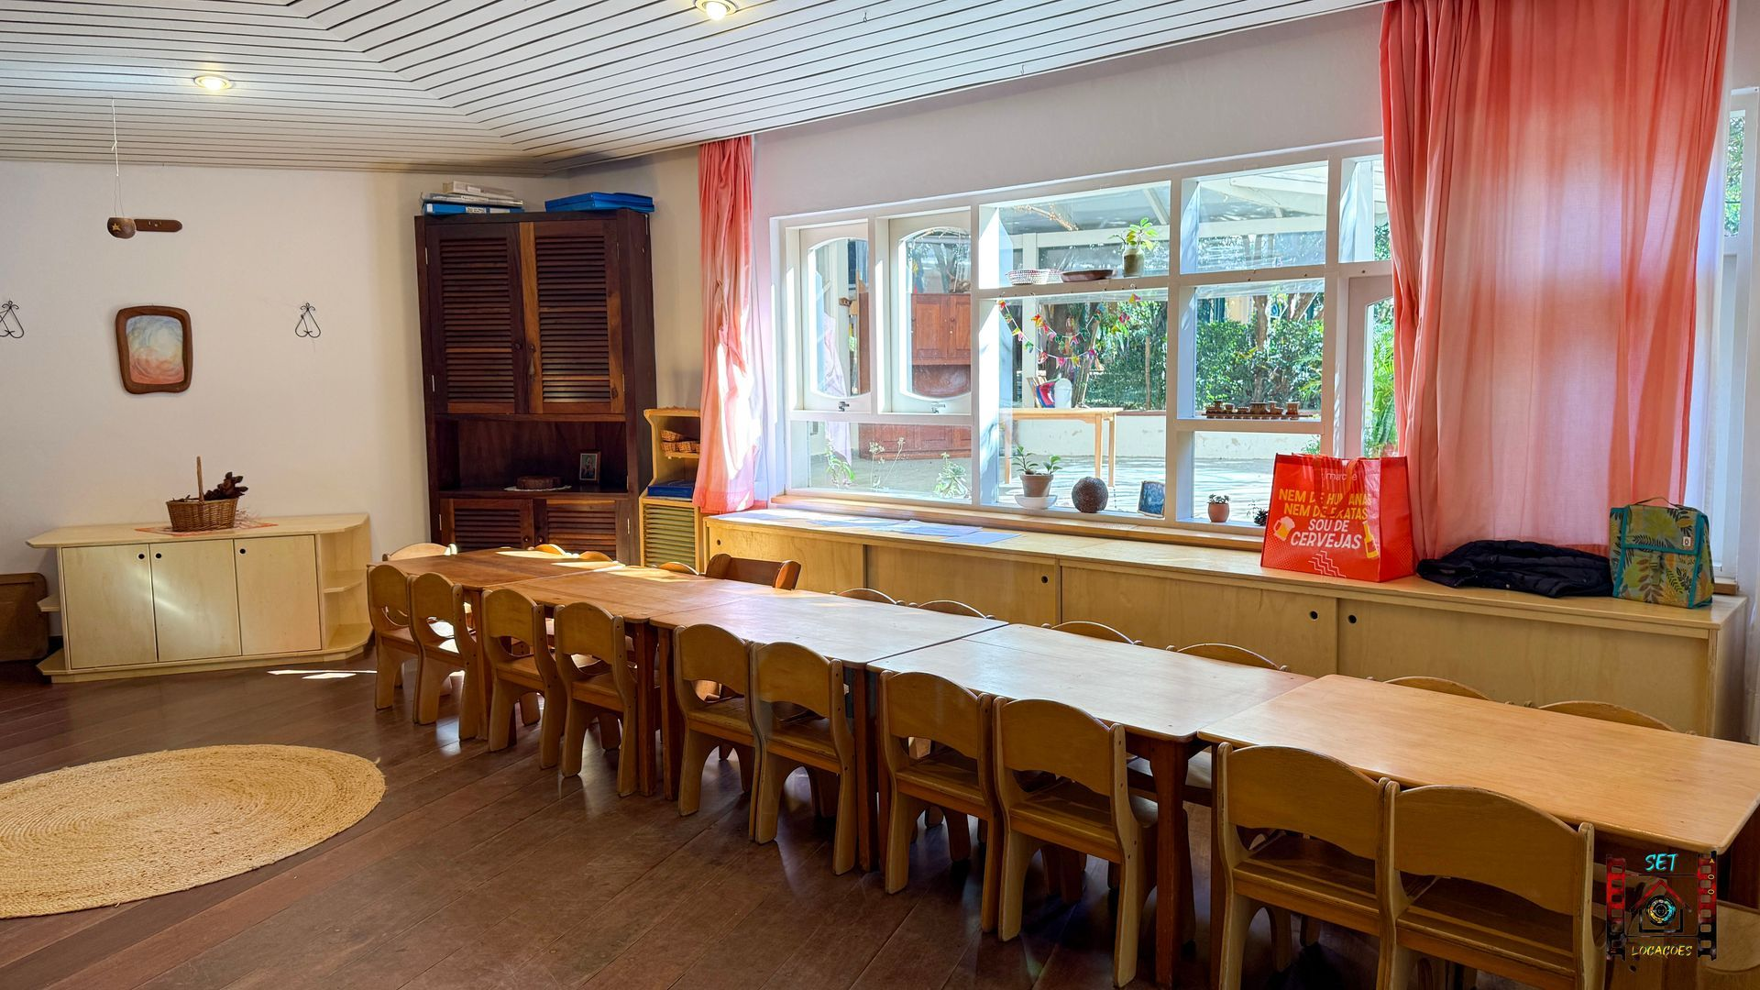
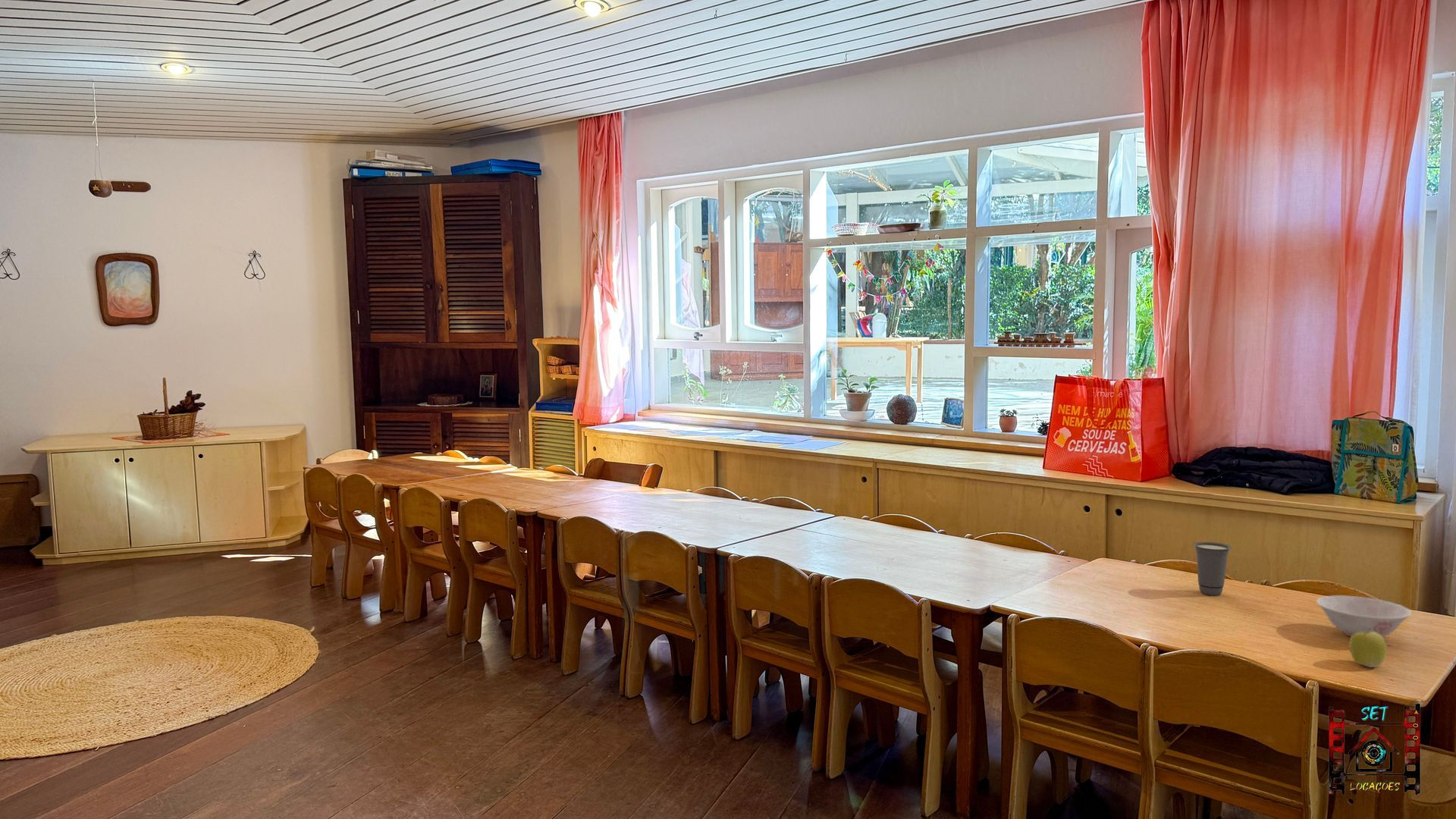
+ cup (1211, 569)
+ bowl (1362, 620)
+ apple (1367, 645)
